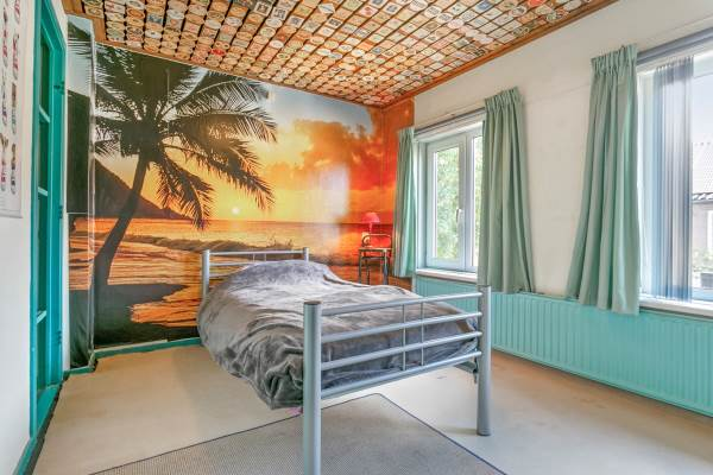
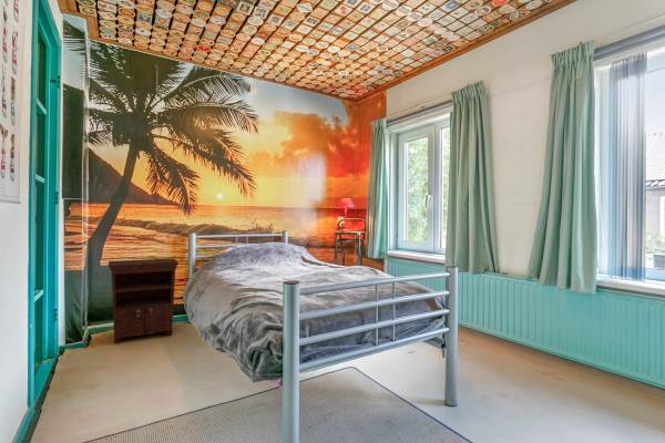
+ nightstand (143, 298)
